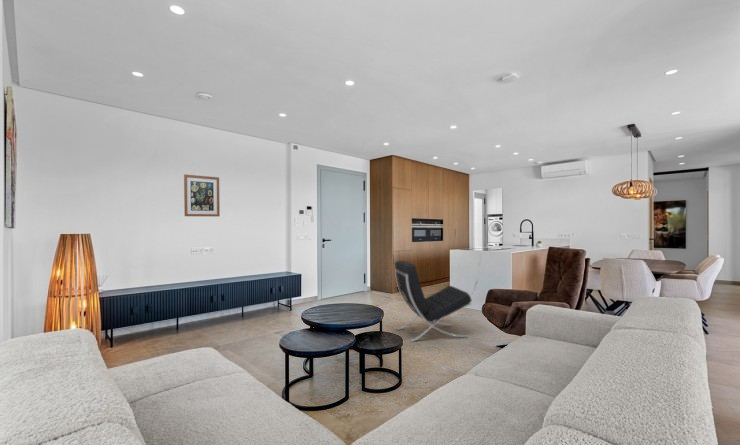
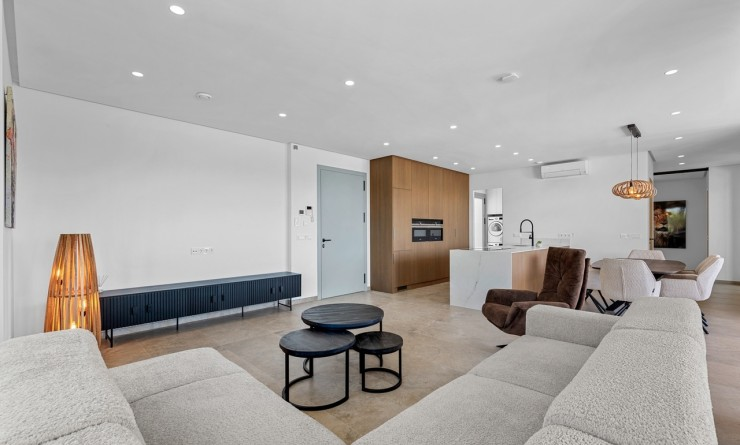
- wall art (202, 196)
- lounge chair (432, 297)
